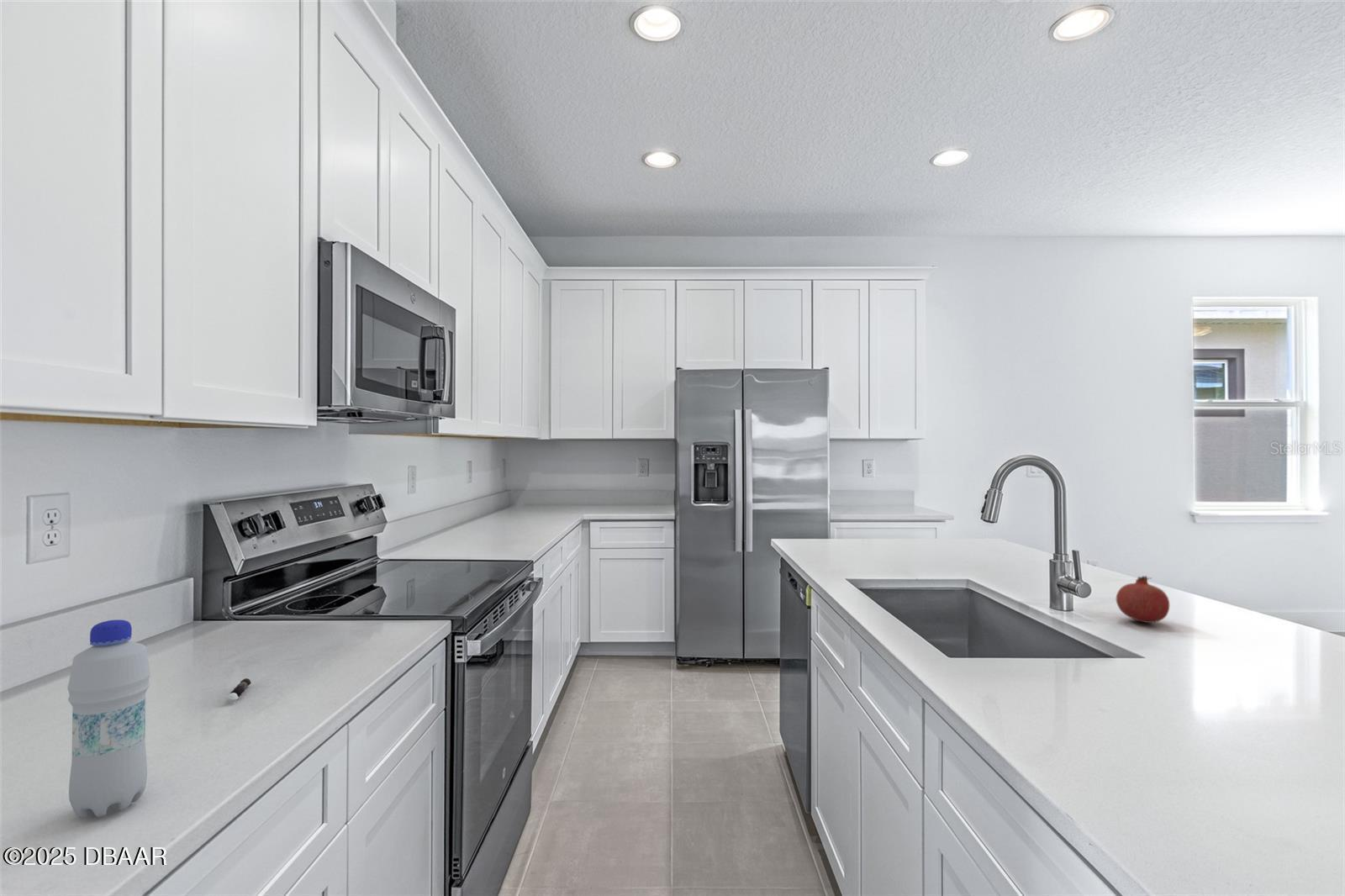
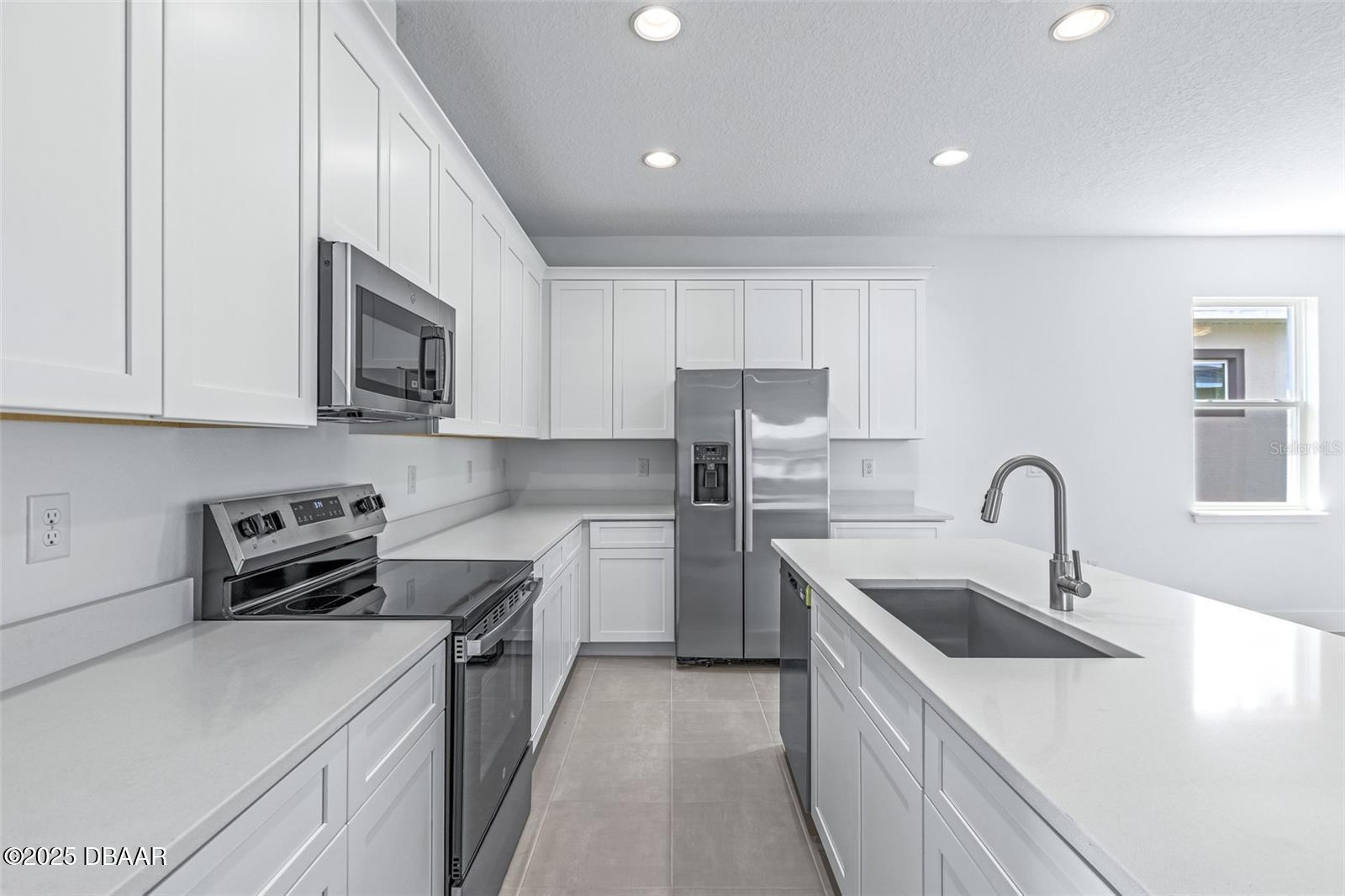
- bottle (109, 713)
- fruit (1142, 598)
- pepper shaker (239, 689)
